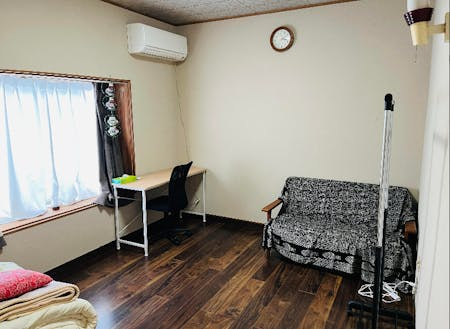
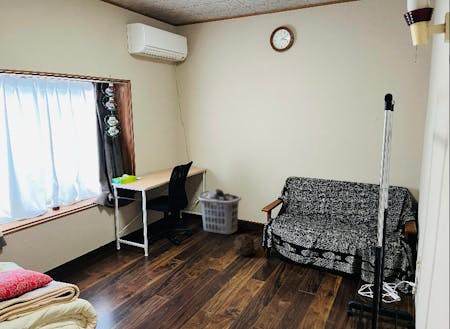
+ clothes hamper (219, 210)
+ soccer ball (244, 244)
